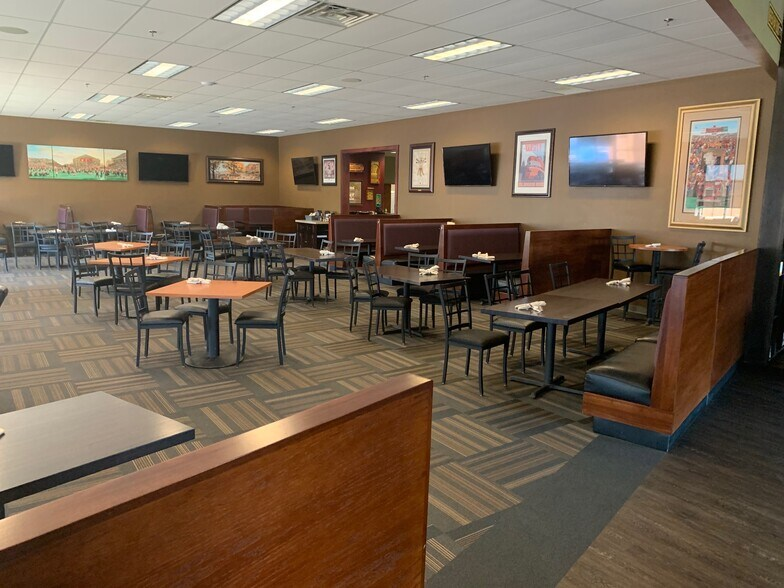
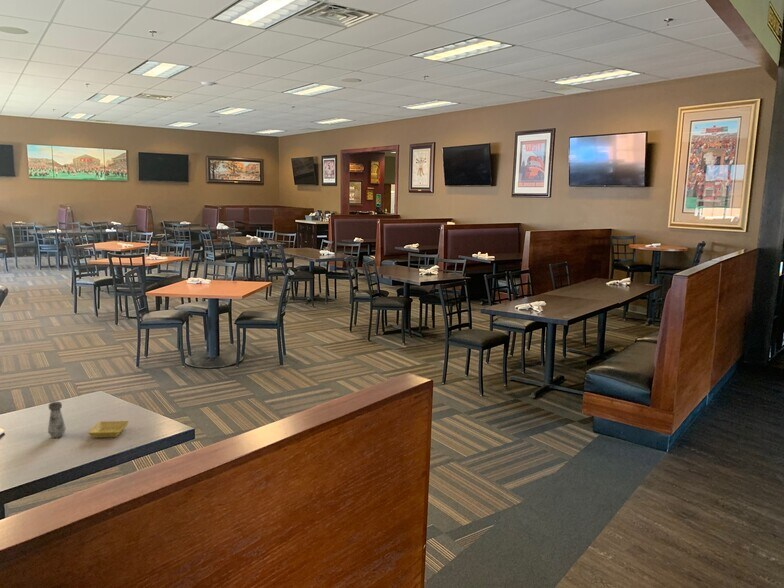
+ saucer (109, 429)
+ salt shaker (56, 419)
